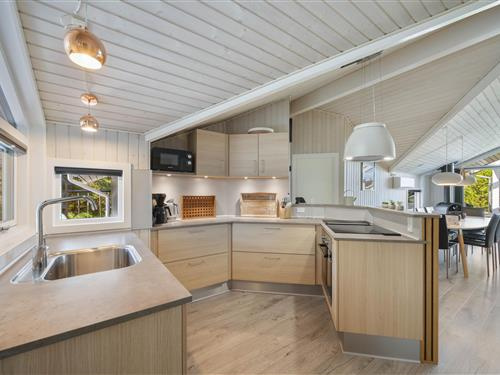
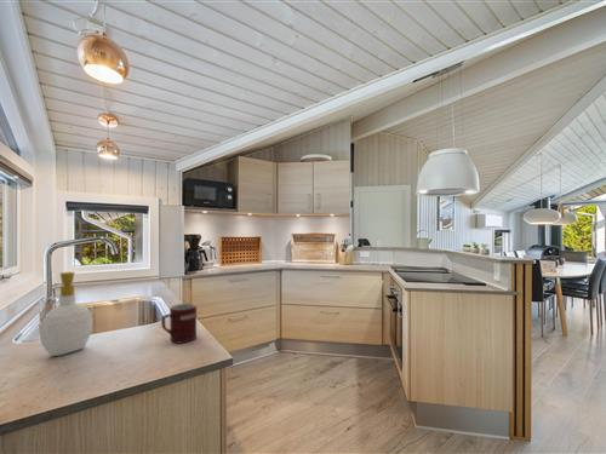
+ soap bottle (67, 311)
+ mug (178, 323)
